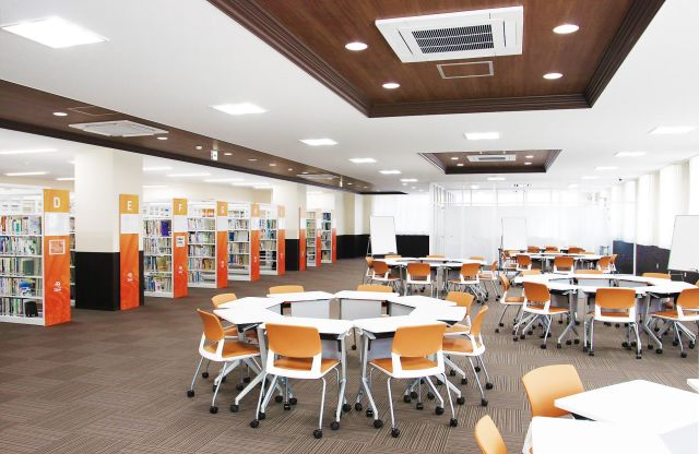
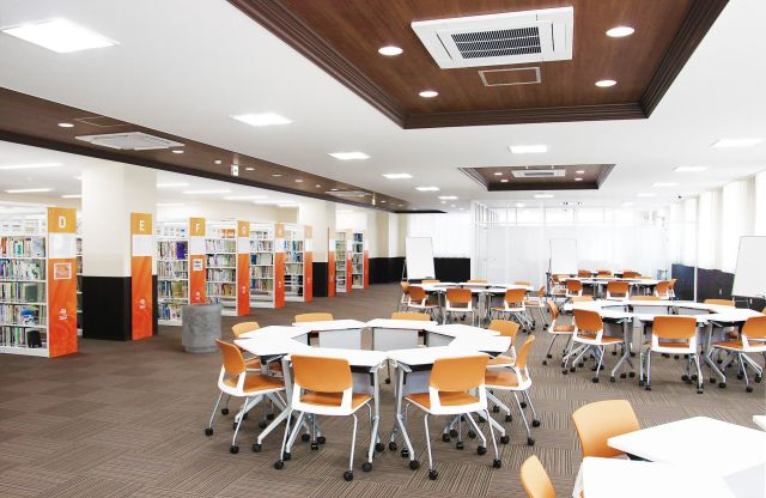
+ trash can (201, 327)
